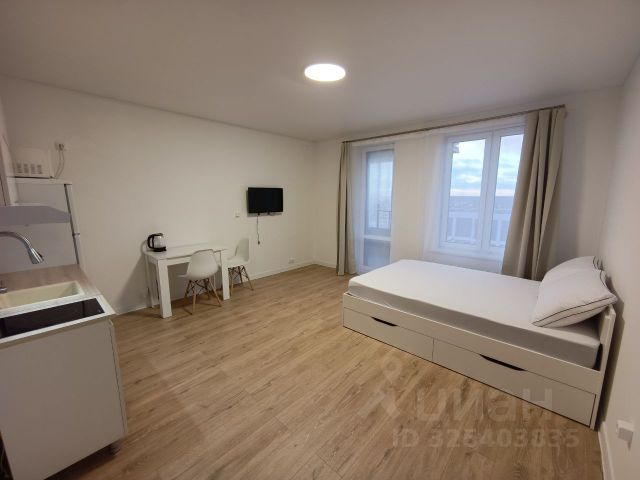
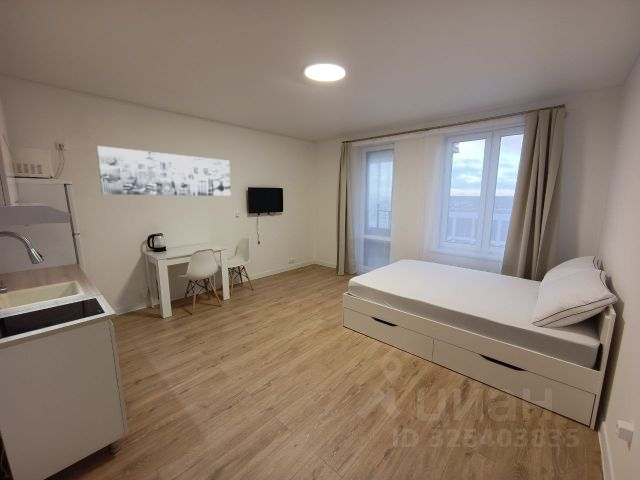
+ wall art (174, 175)
